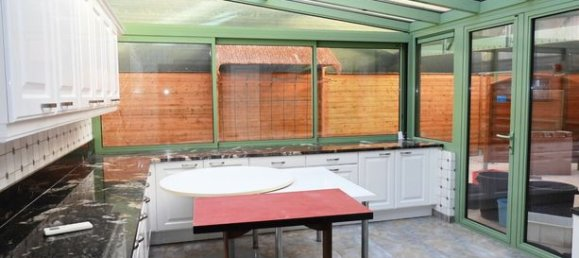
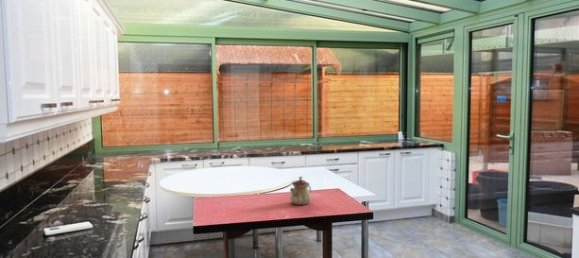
+ teapot (301, 189)
